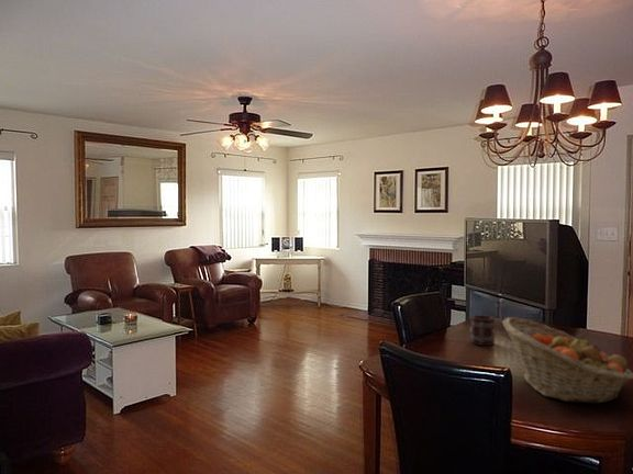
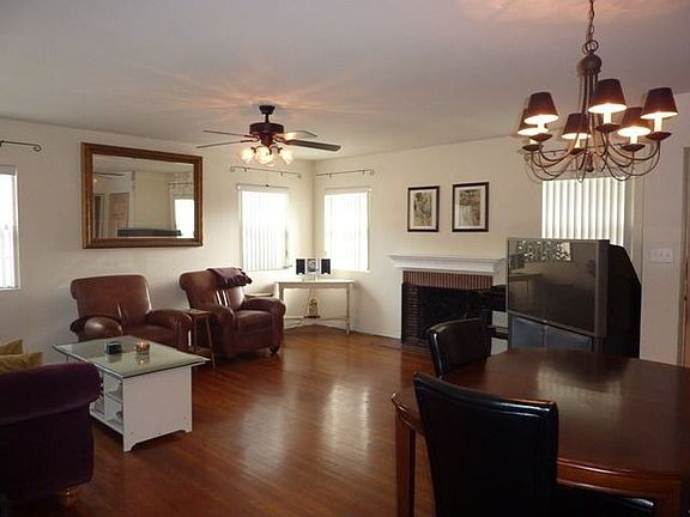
- fruit basket (563, 356)
- mug (481, 330)
